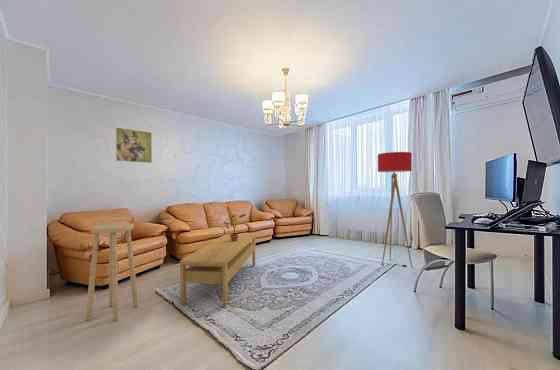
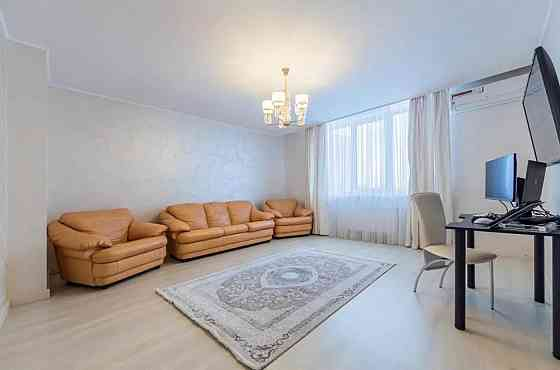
- floor lamp (393, 209)
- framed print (134, 146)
- coffee table (225, 263)
- potted plant (235, 226)
- stool (113, 269)
